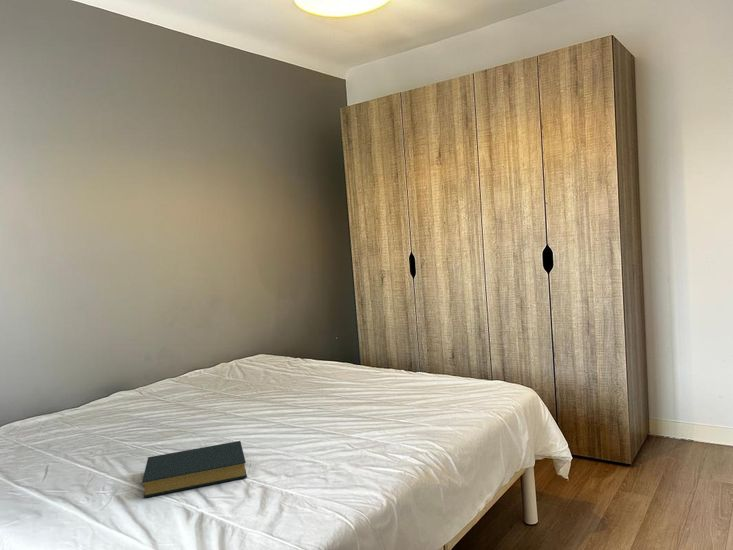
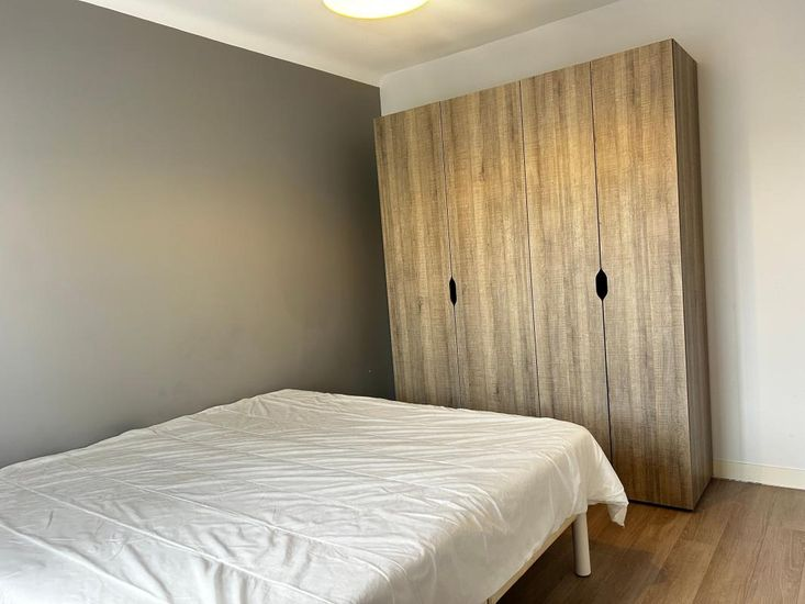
- hardback book (196, 466)
